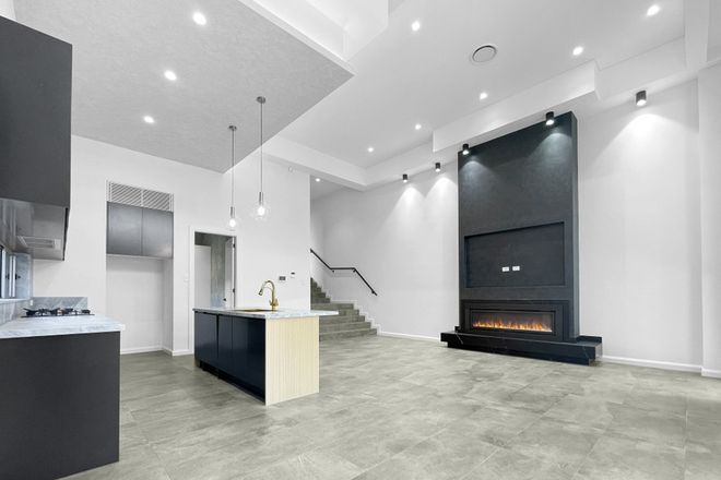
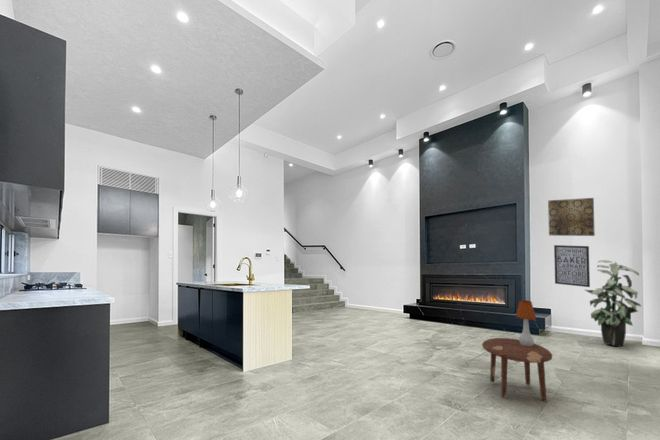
+ indoor plant (610, 302)
+ side table (519, 361)
+ wall art (571, 265)
+ table lamp (526, 322)
+ wall art (570, 217)
